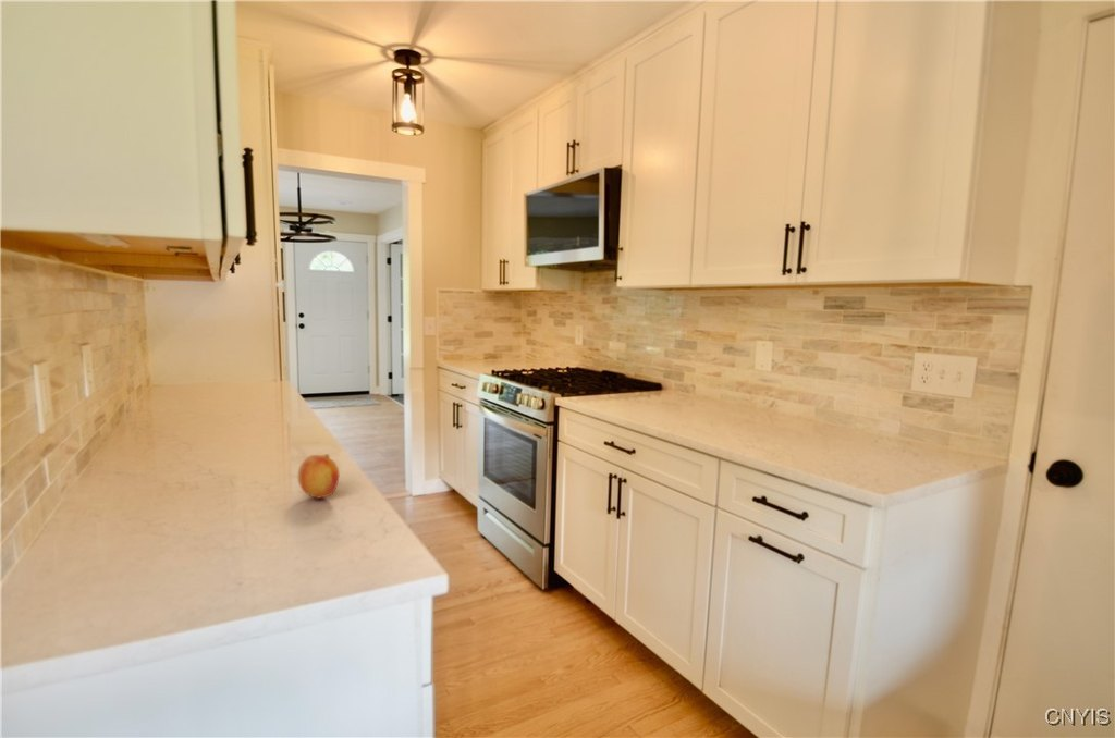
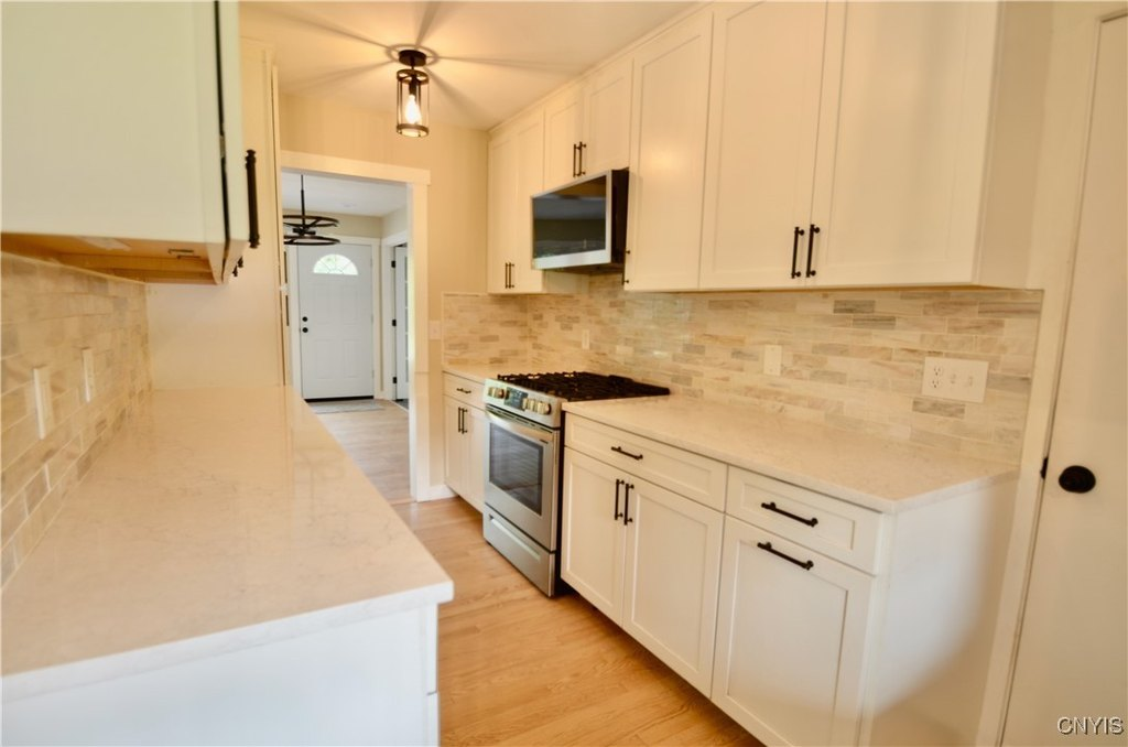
- fruit (317, 477)
